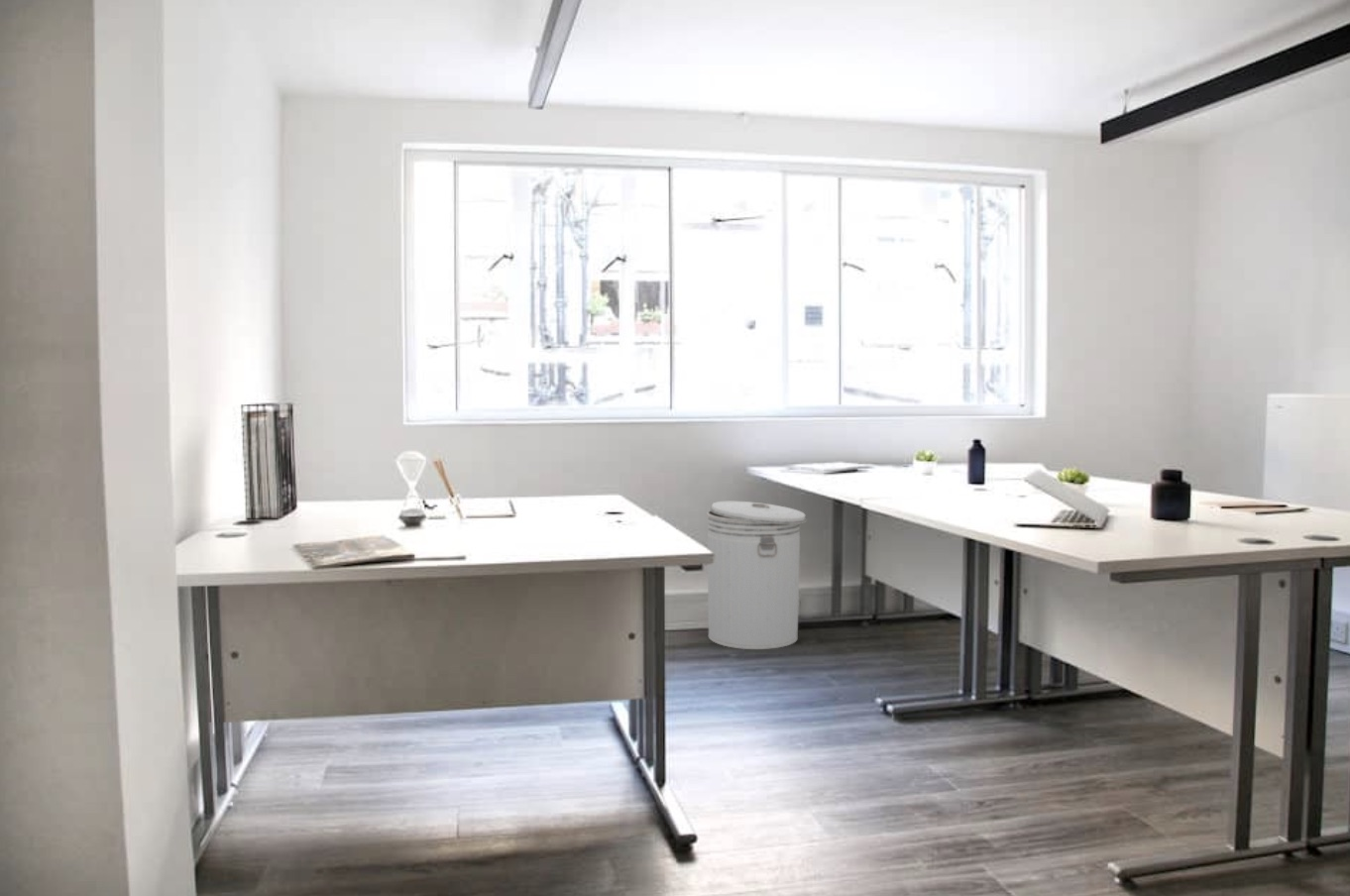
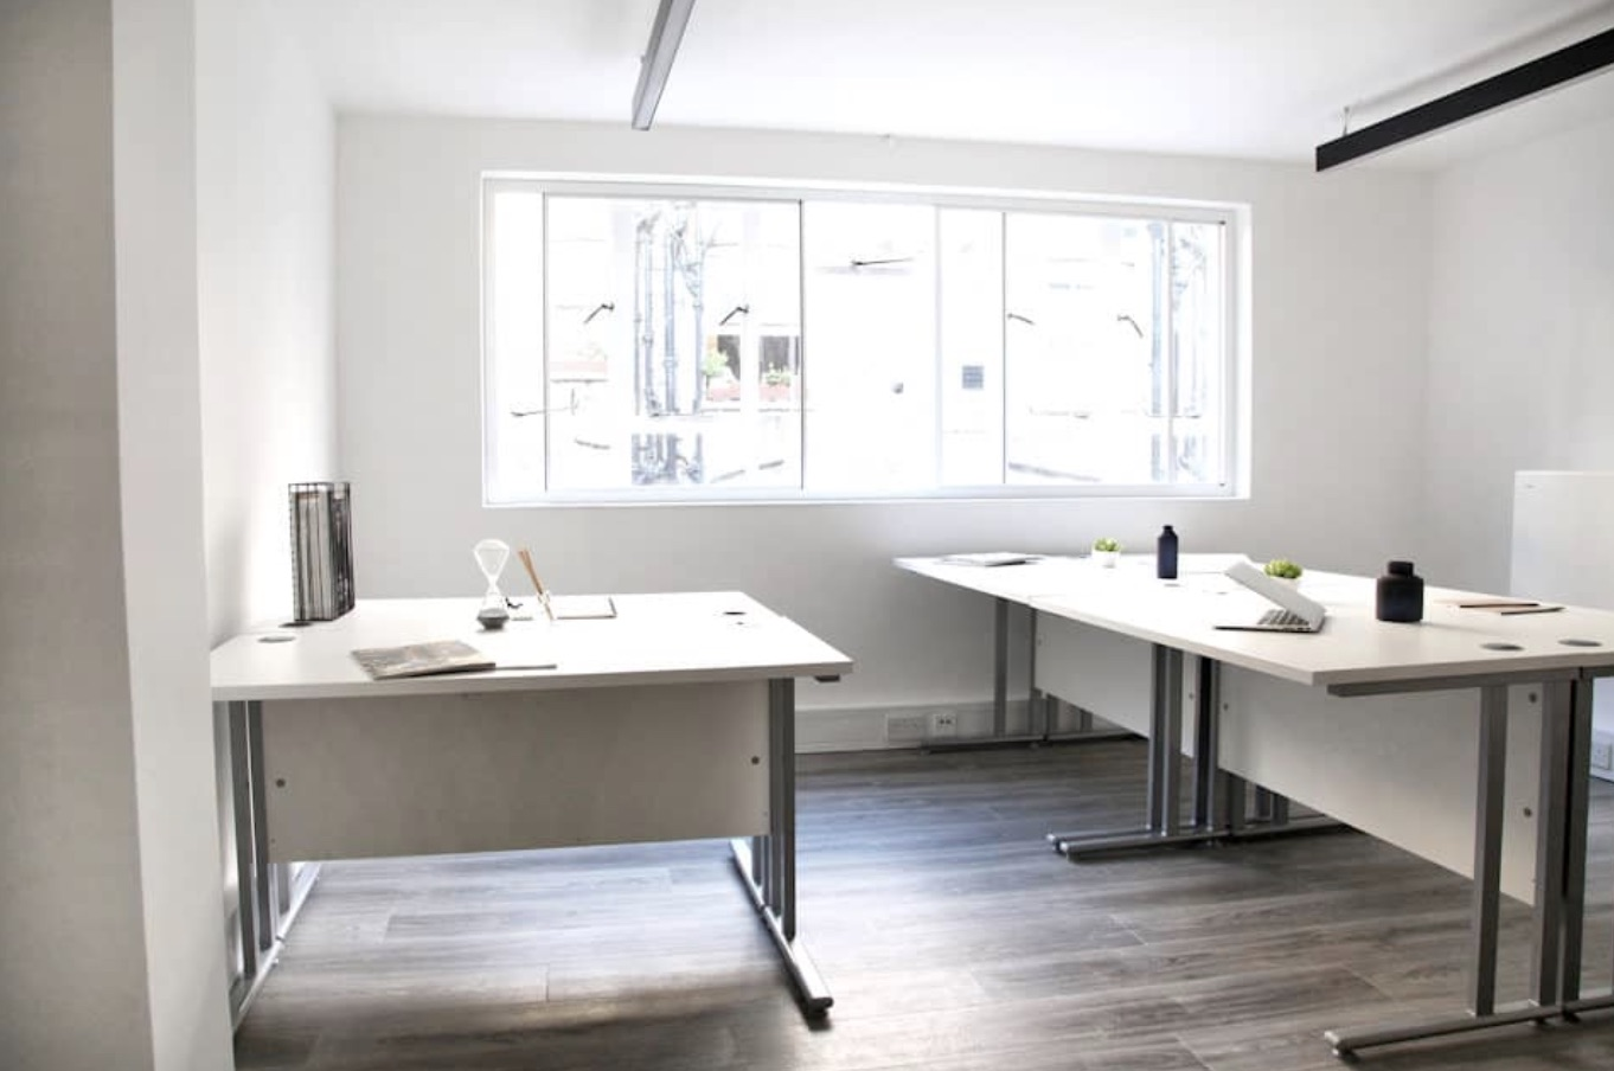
- can (756, 570)
